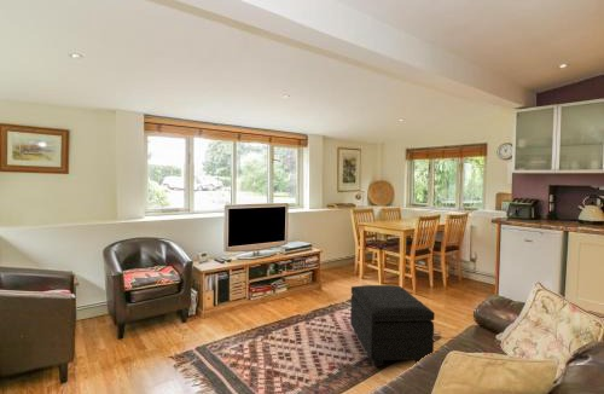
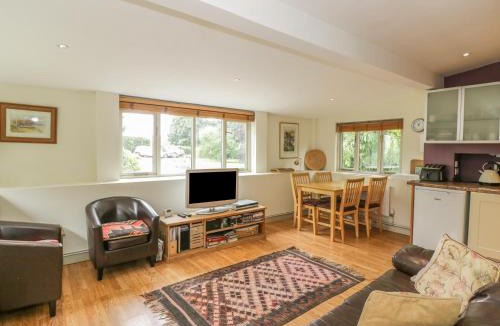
- footstool (388, 320)
